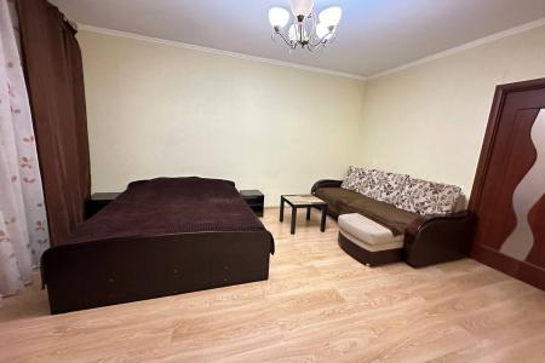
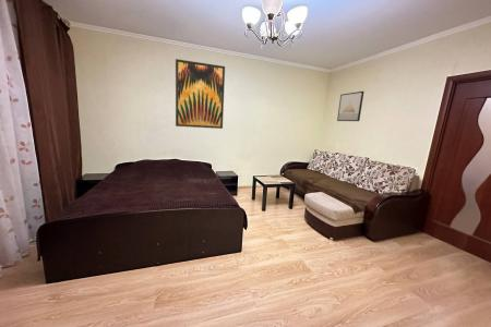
+ wall art (200, 96)
+ wall art (349, 107)
